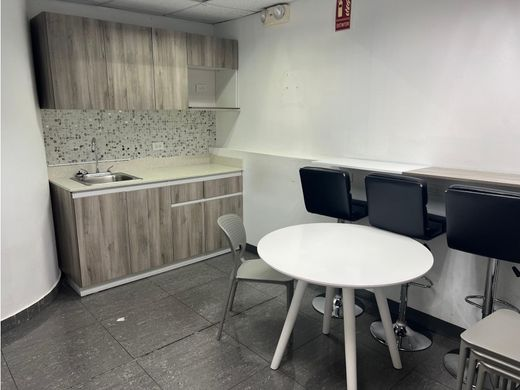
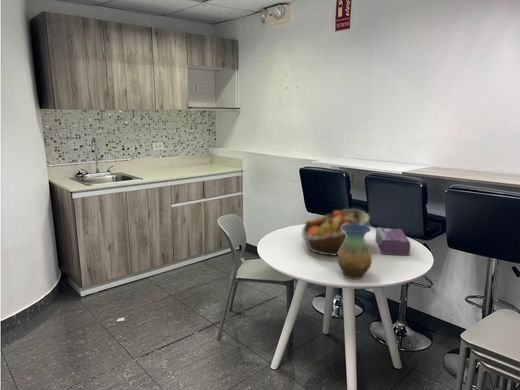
+ fruit basket (334, 229)
+ tissue box (392, 240)
+ vase (354, 251)
